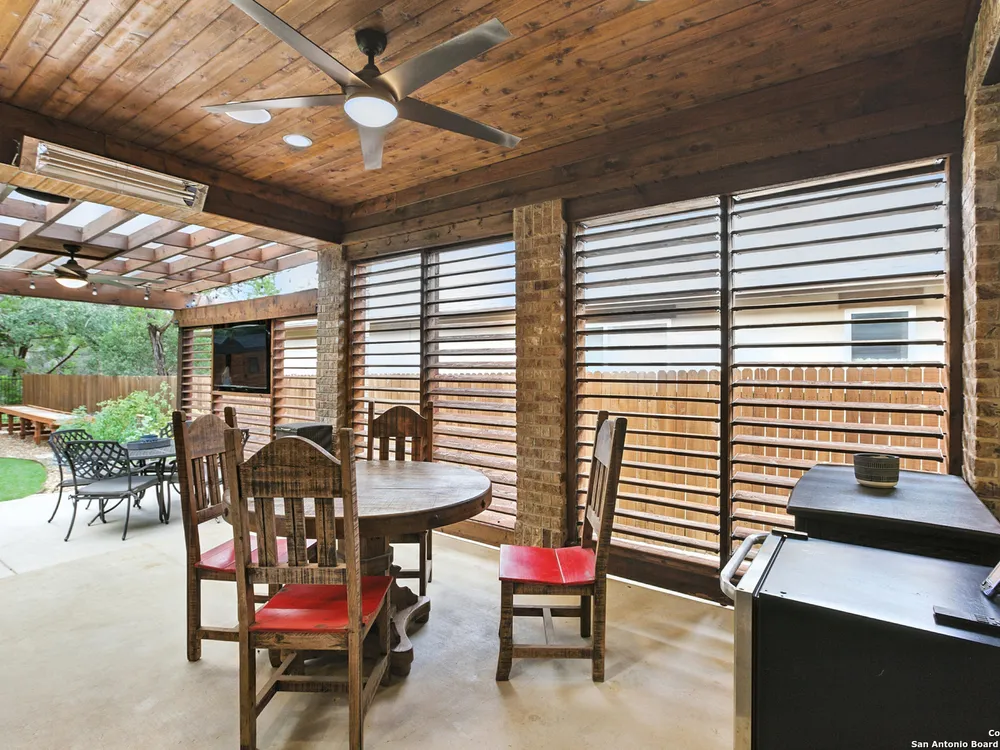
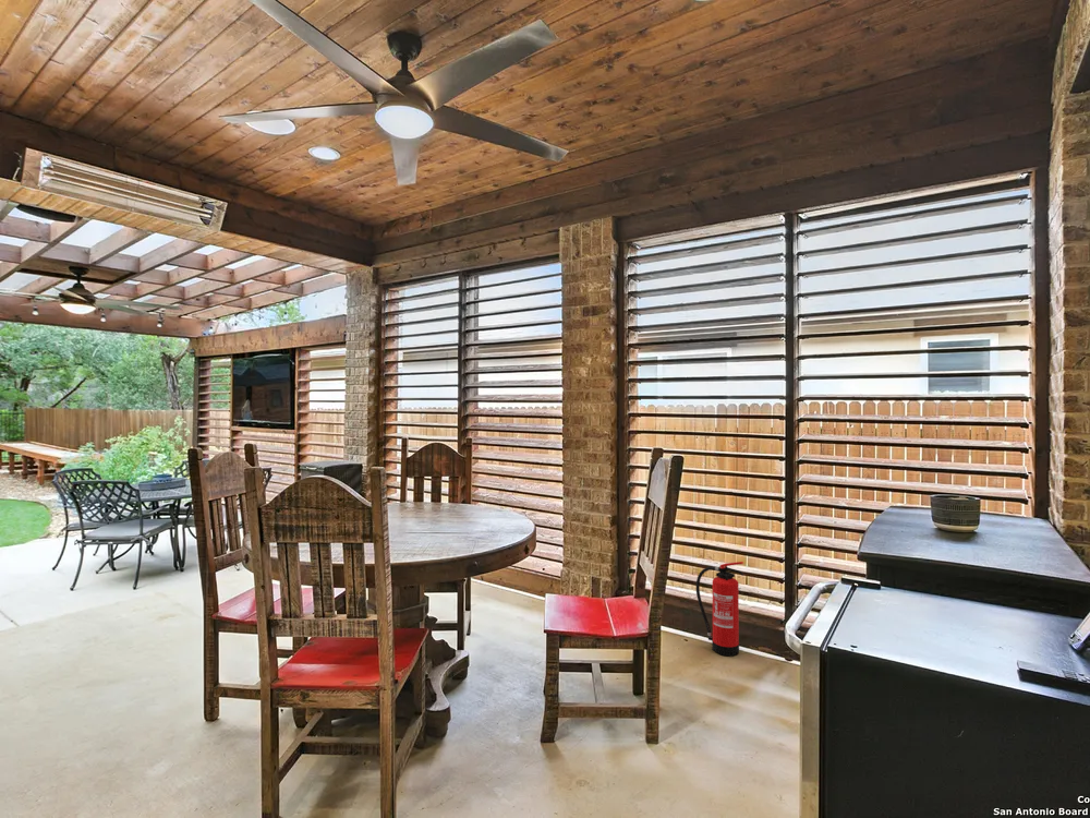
+ fire extinguisher (718, 603)
